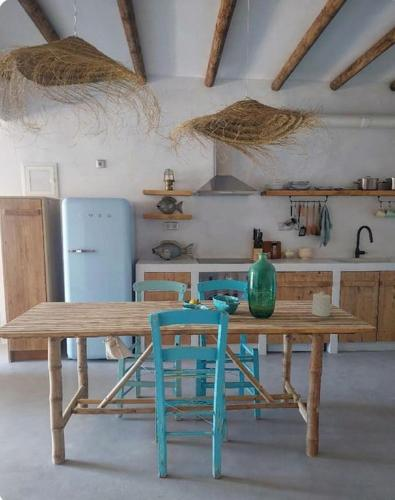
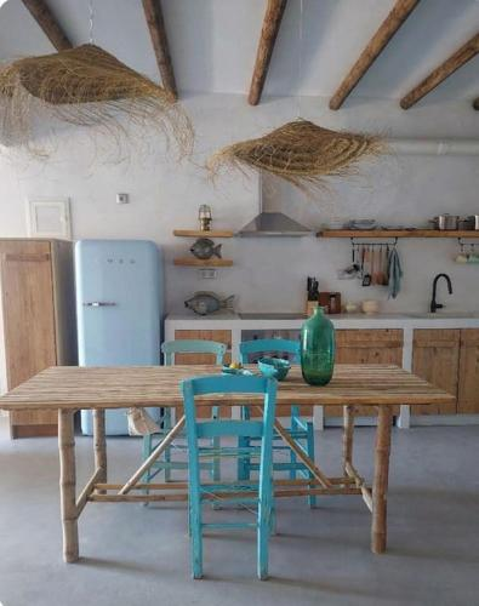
- candle (320, 302)
